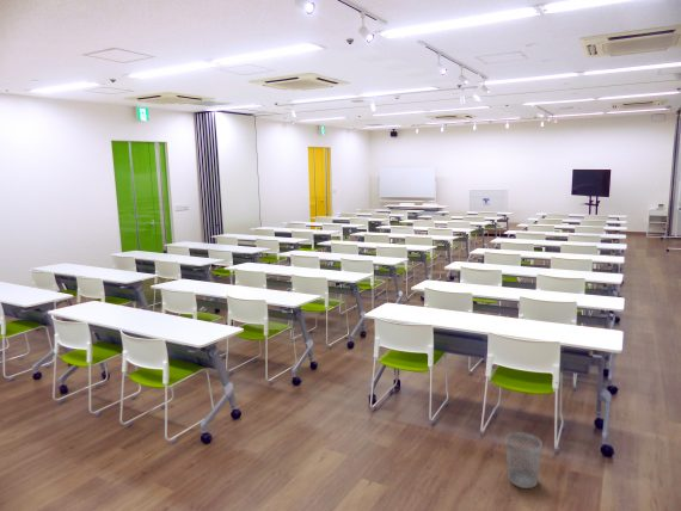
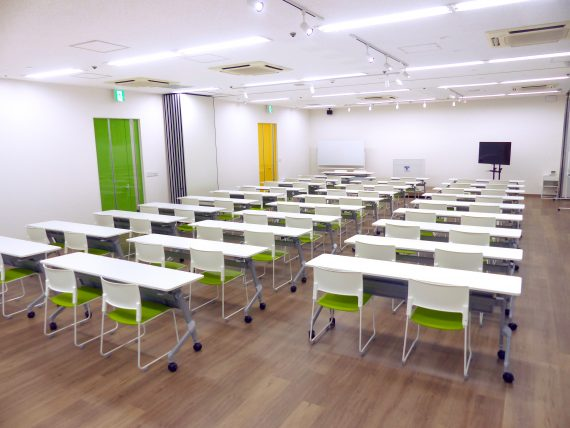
- wastebasket (522, 460)
